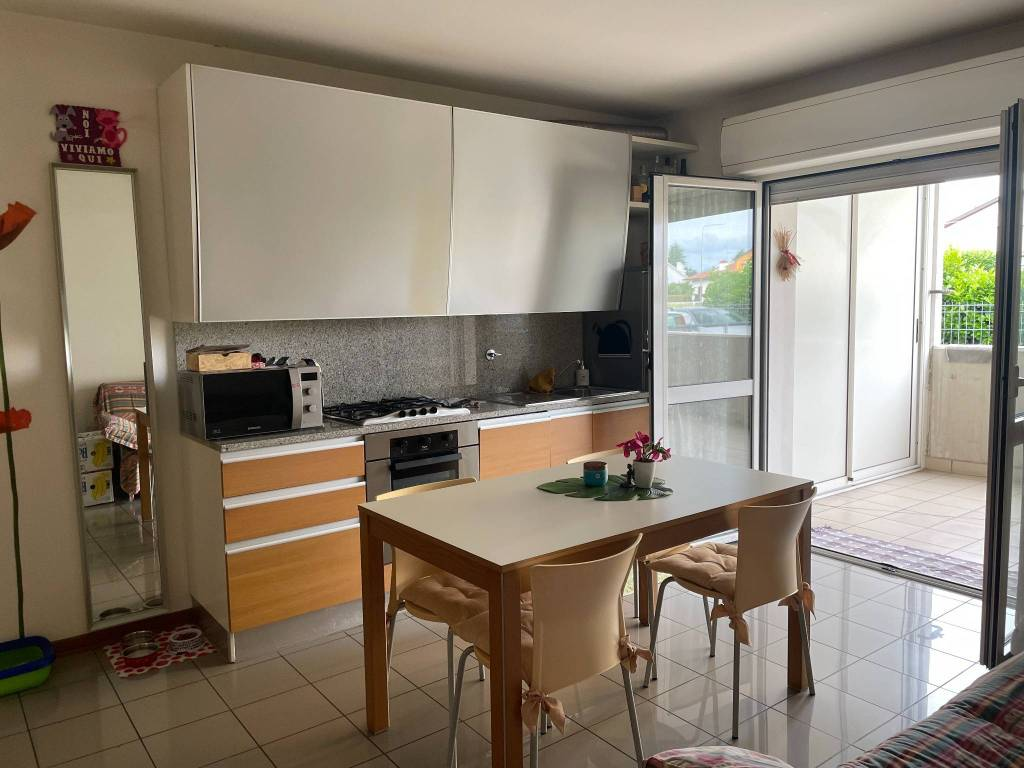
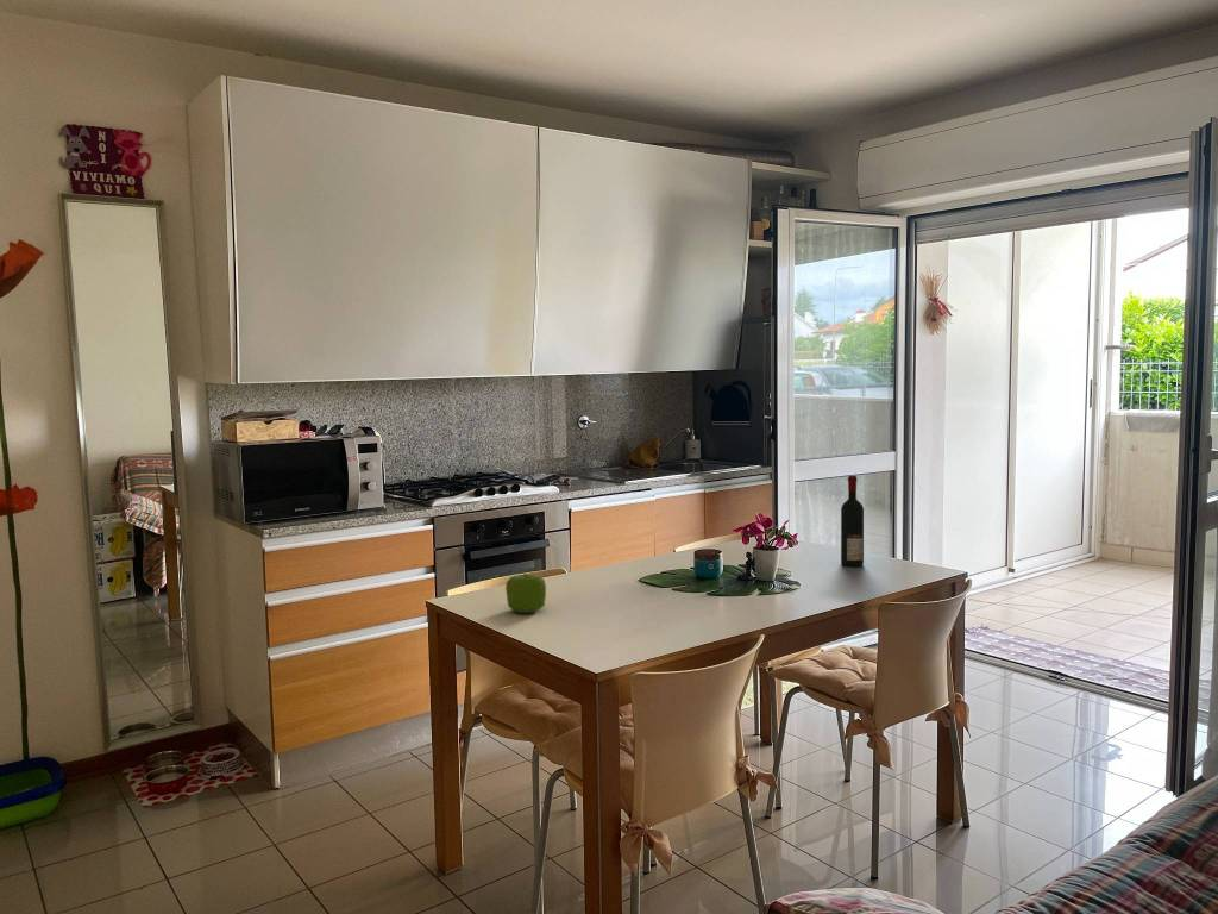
+ alcohol (852, 520)
+ apple (526, 590)
